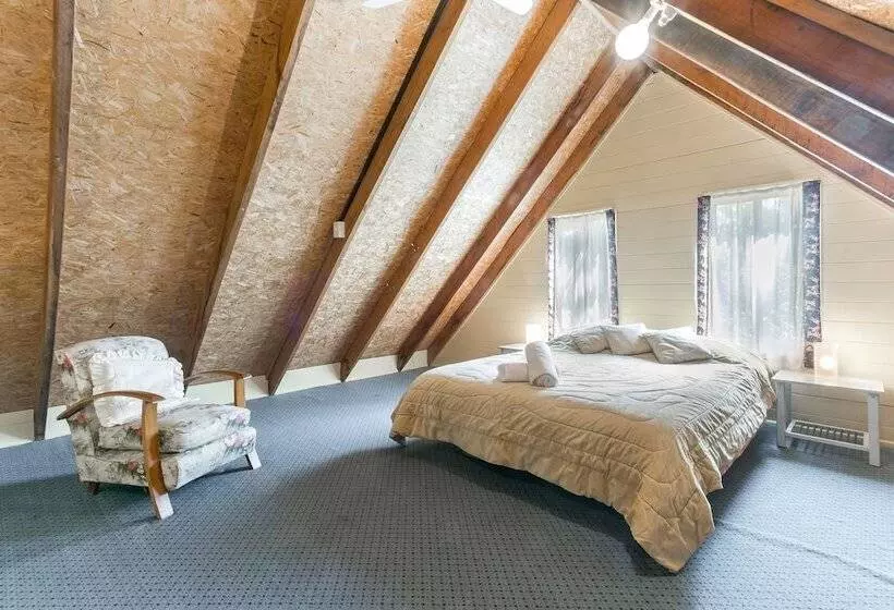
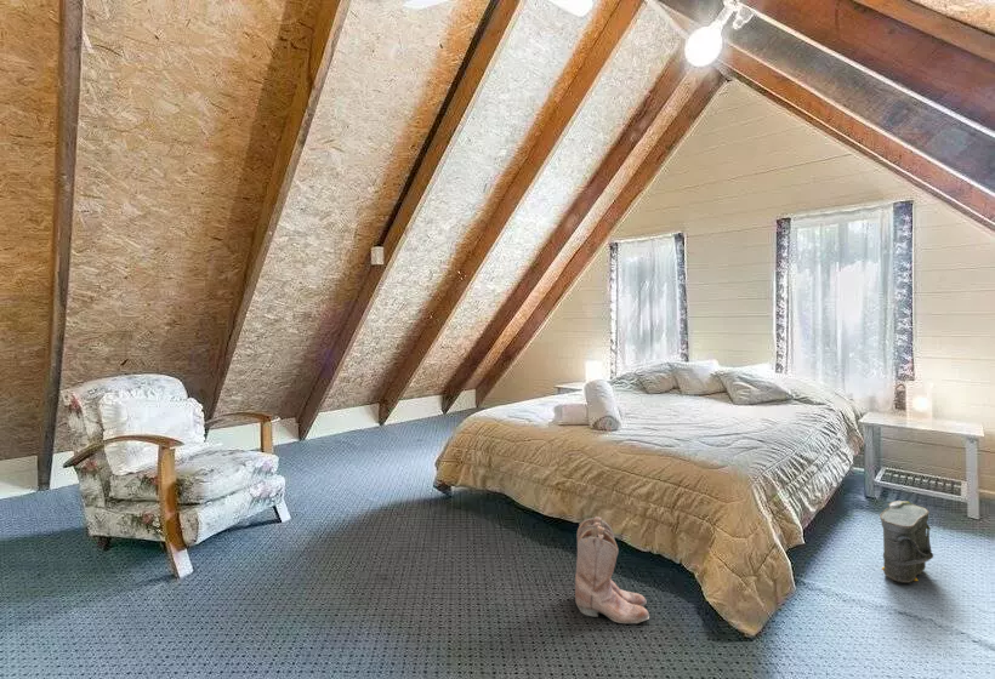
+ boots (610, 565)
+ bag (908, 542)
